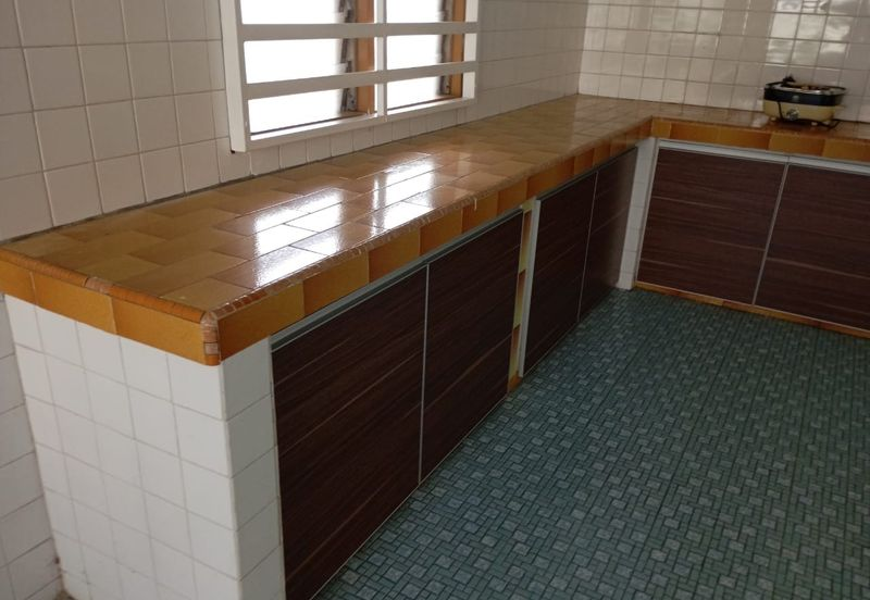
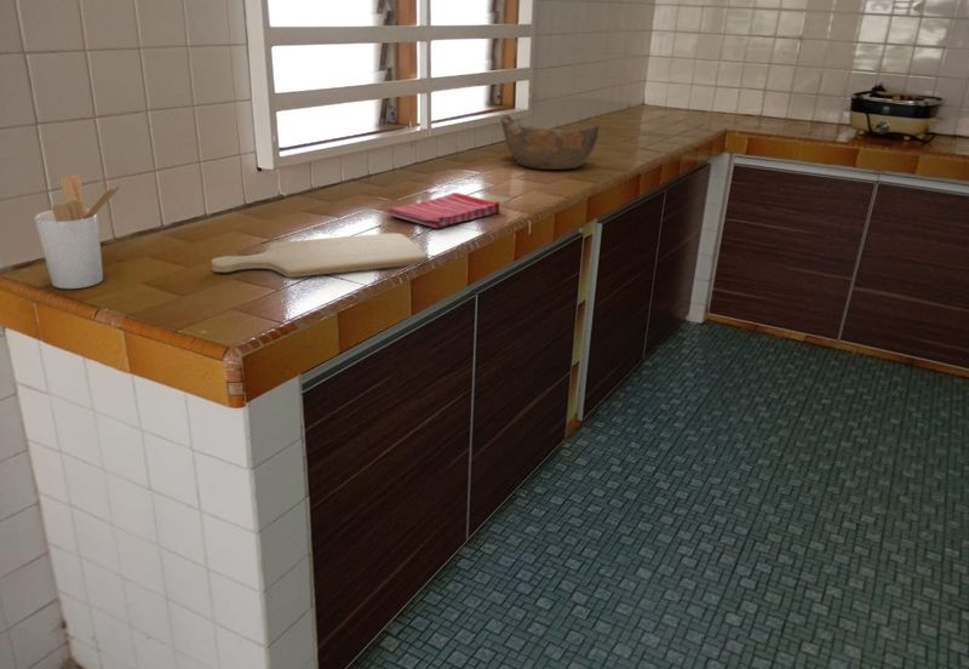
+ utensil holder (85, 231)
+ bowl (546, 142)
+ dish towel (445, 208)
+ chopping board (319, 256)
